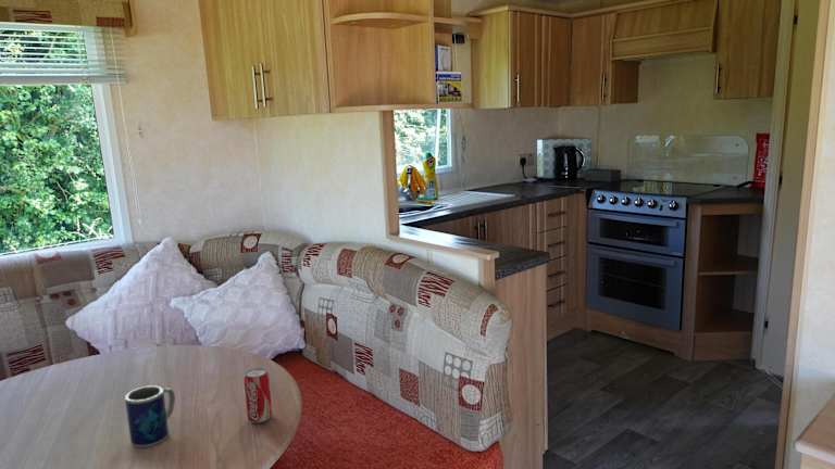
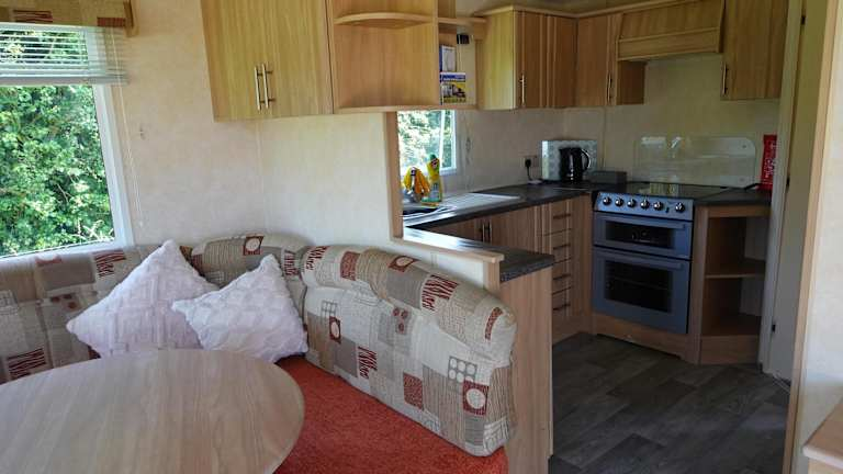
- beverage can (258, 395)
- mug (153, 411)
